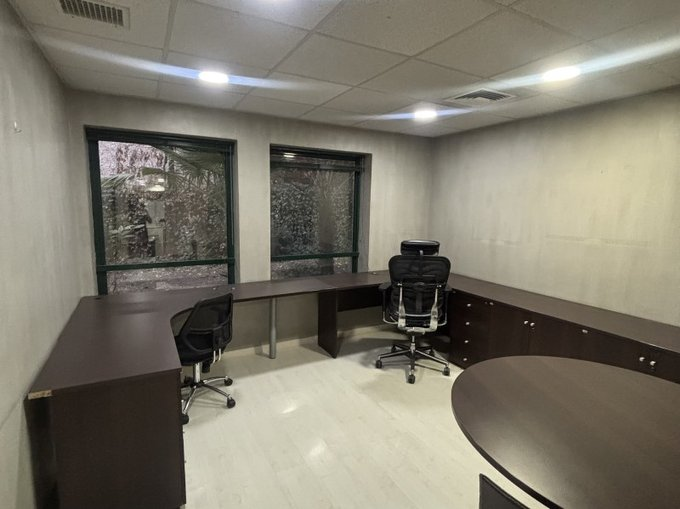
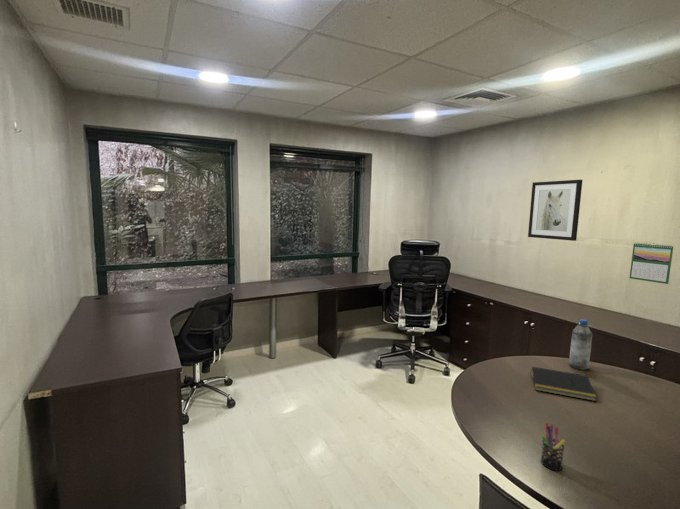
+ notepad (561, 382)
+ calendar (650, 262)
+ wall art (553, 210)
+ water bottle (580, 343)
+ pen holder (550, 446)
